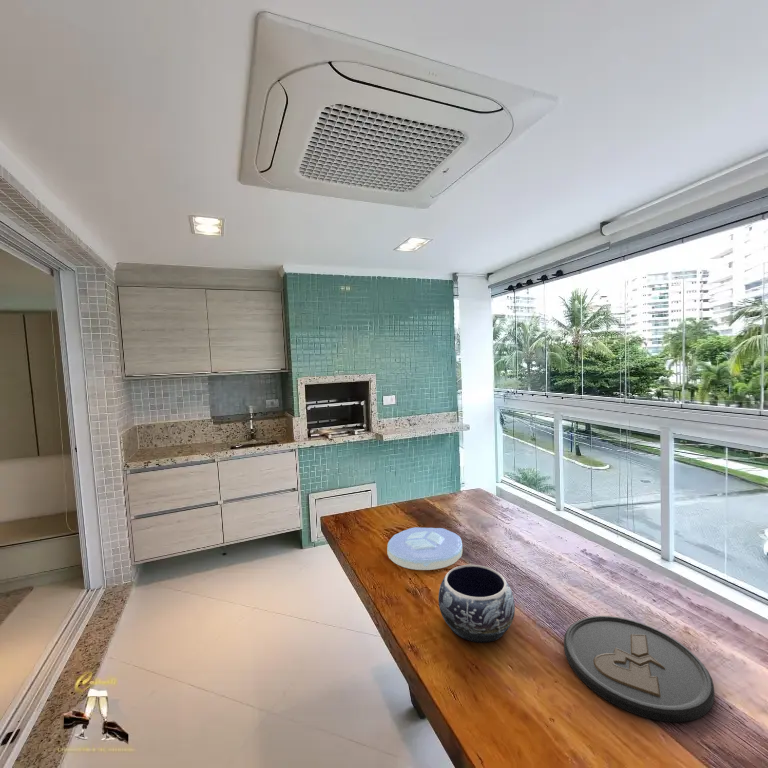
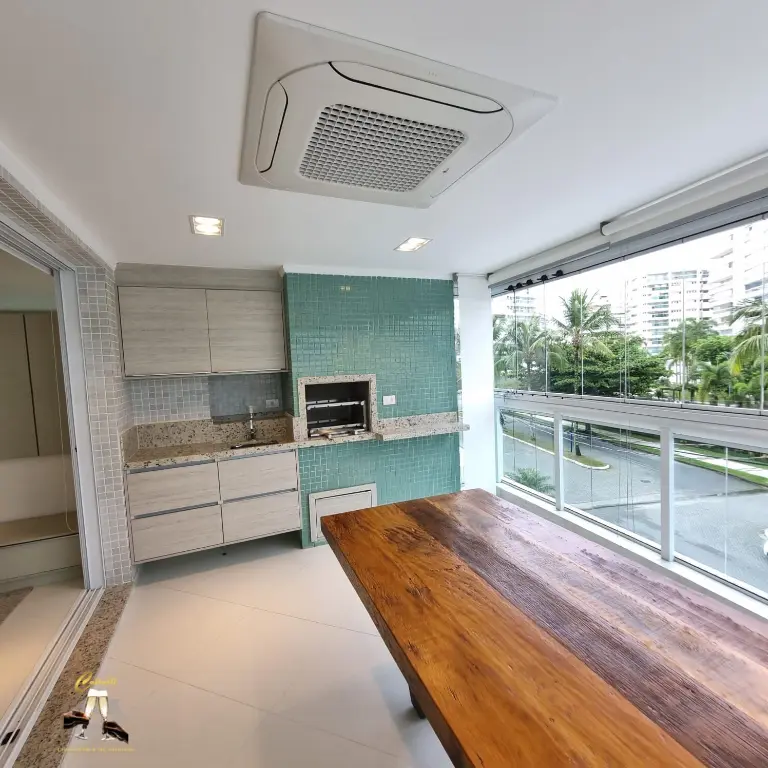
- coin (632, 660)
- decorative bowl (475, 601)
- plate (424, 544)
